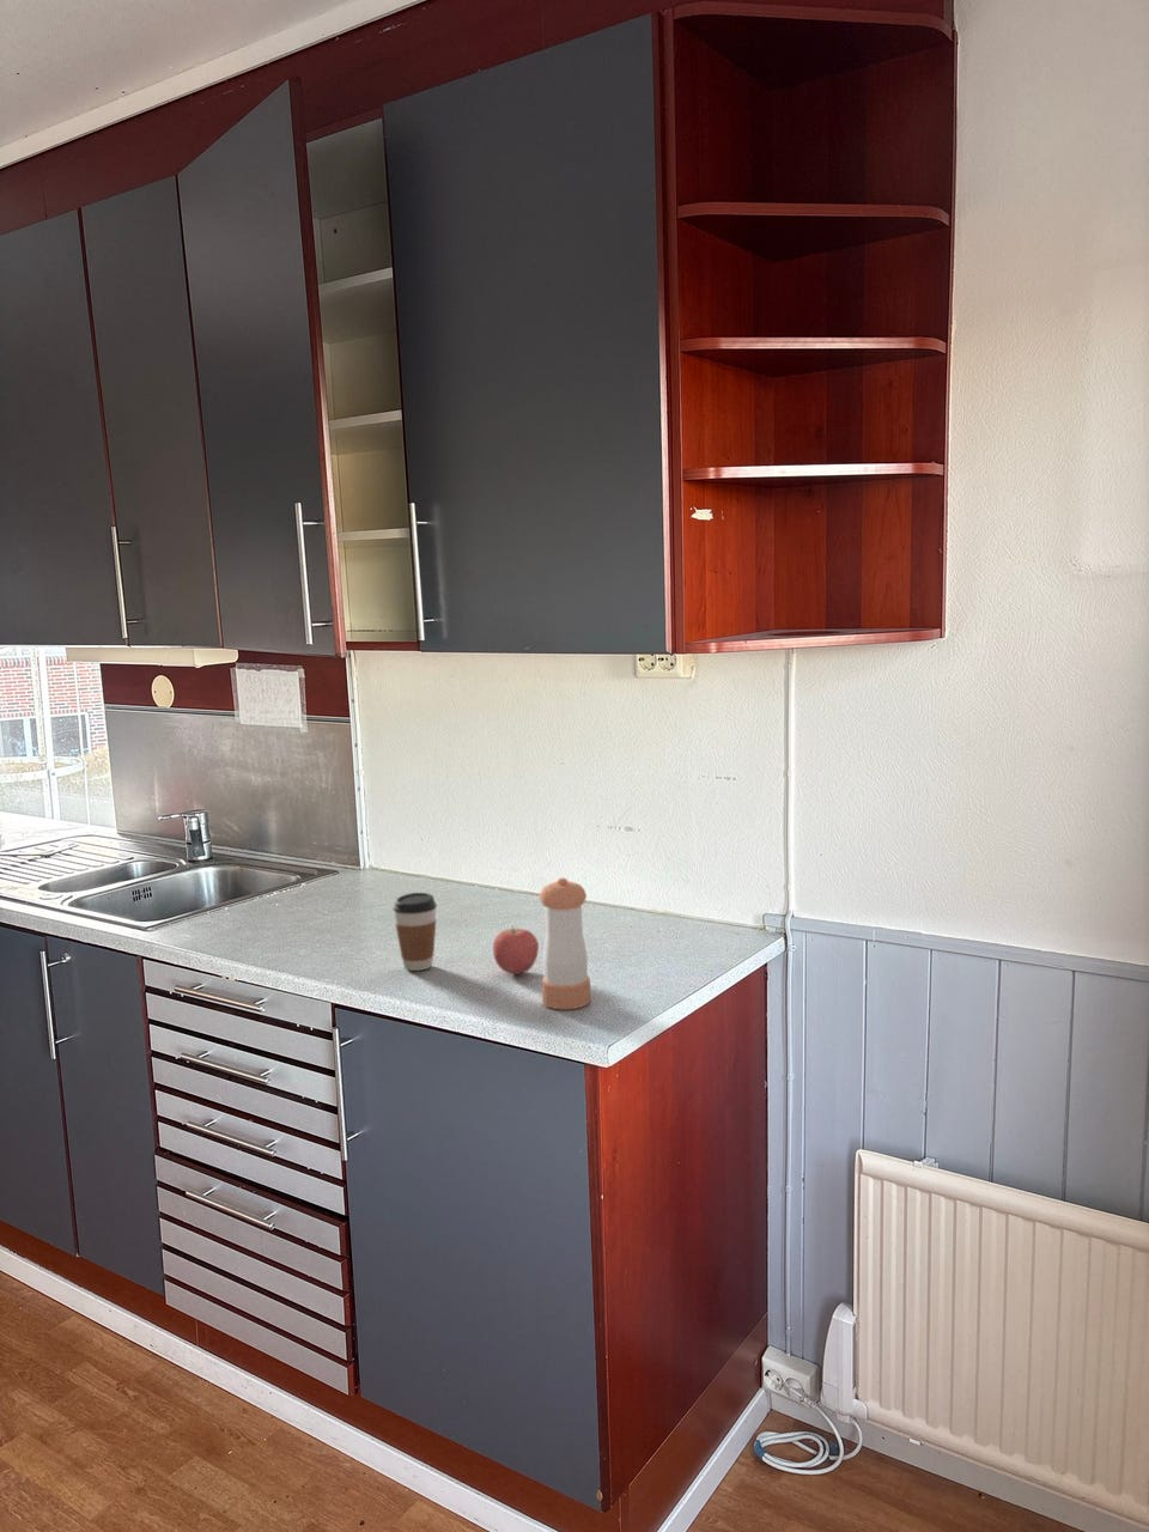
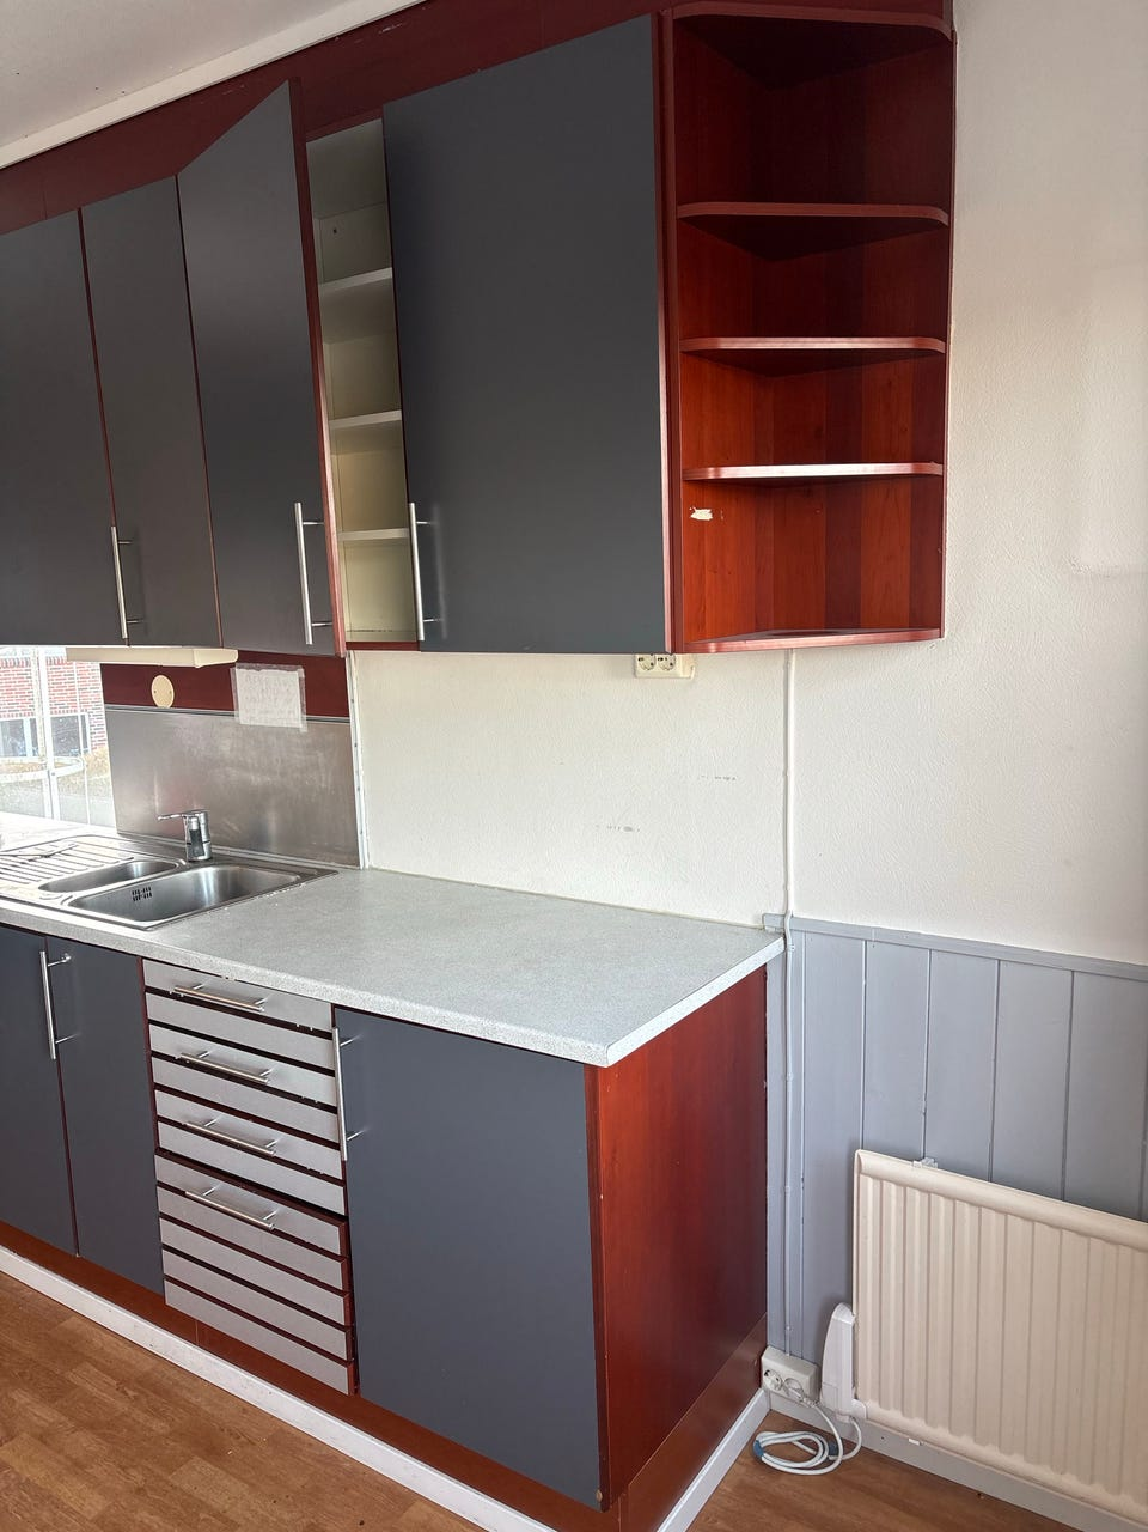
- coffee cup (415, 931)
- pepper shaker (564, 940)
- apple (514, 949)
